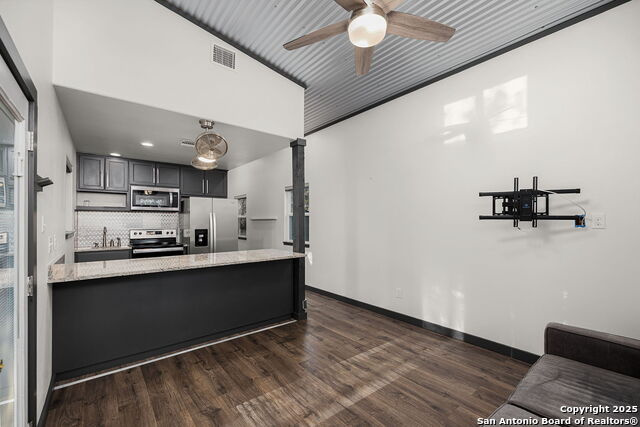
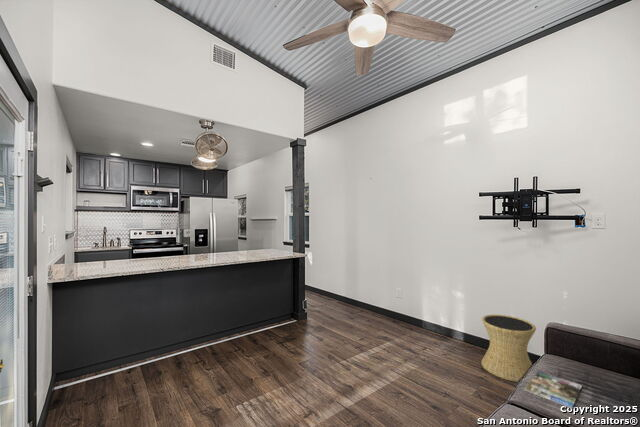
+ side table (507, 345)
+ magazine (553, 387)
